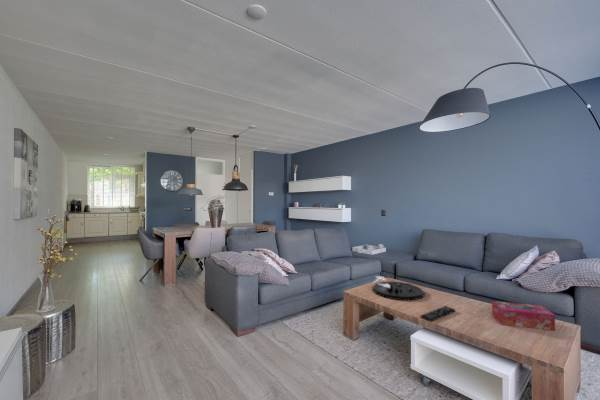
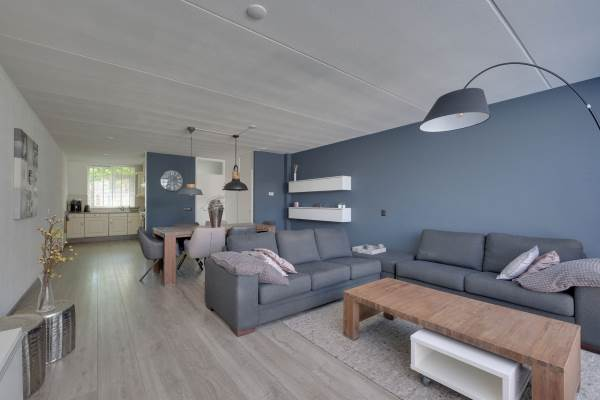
- remote control (438, 313)
- tissue box (521, 314)
- decorative tray (397, 285)
